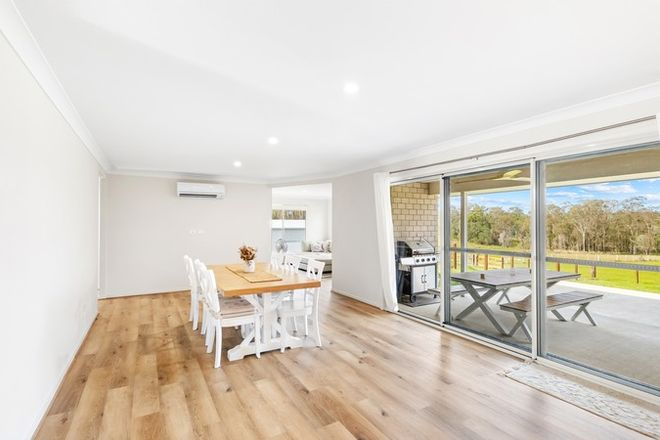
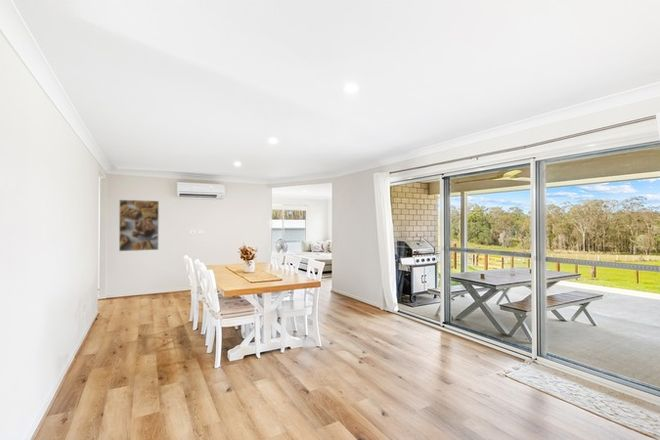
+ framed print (139, 225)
